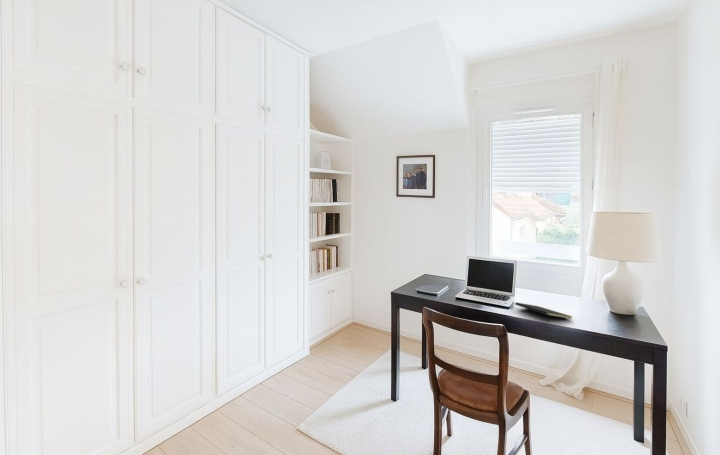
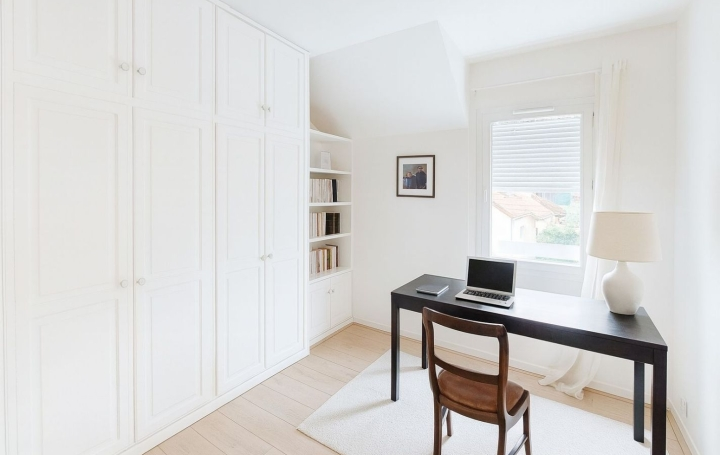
- notepad (542, 310)
